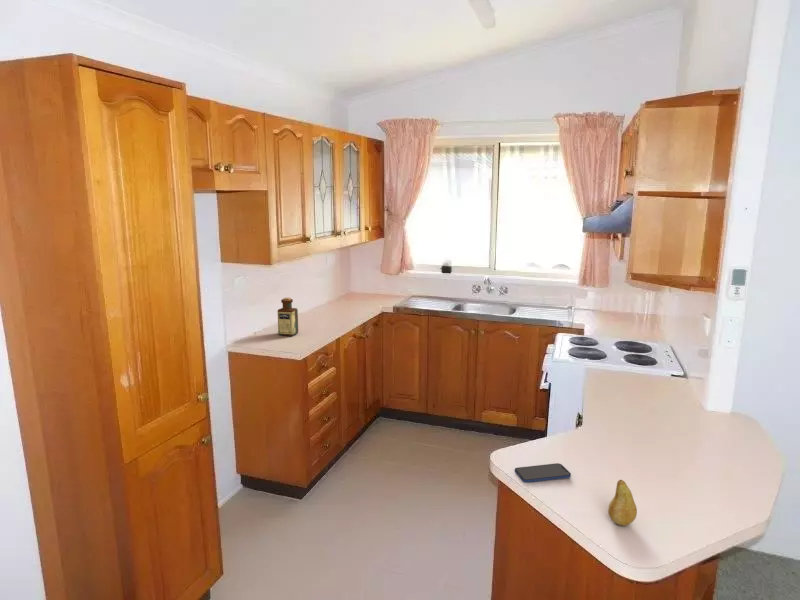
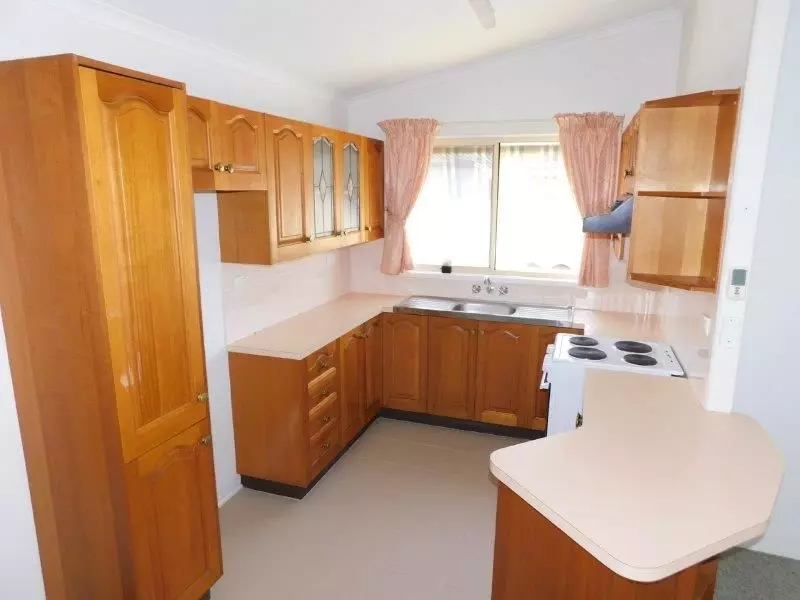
- bottle (287, 316)
- fruit (623, 500)
- smartphone (542, 472)
